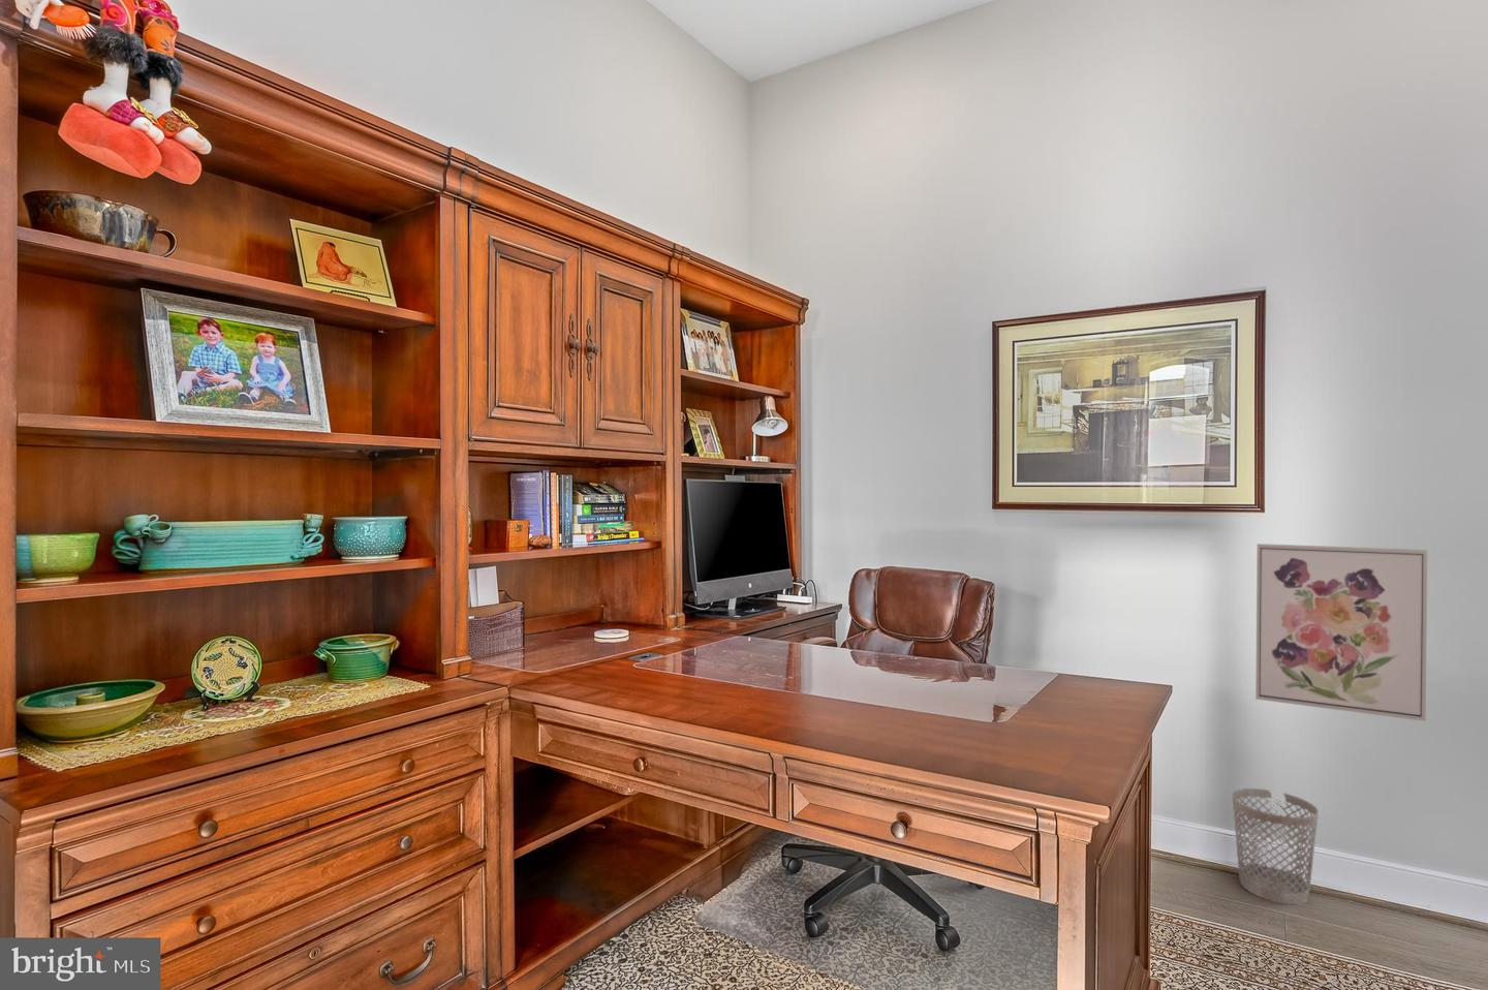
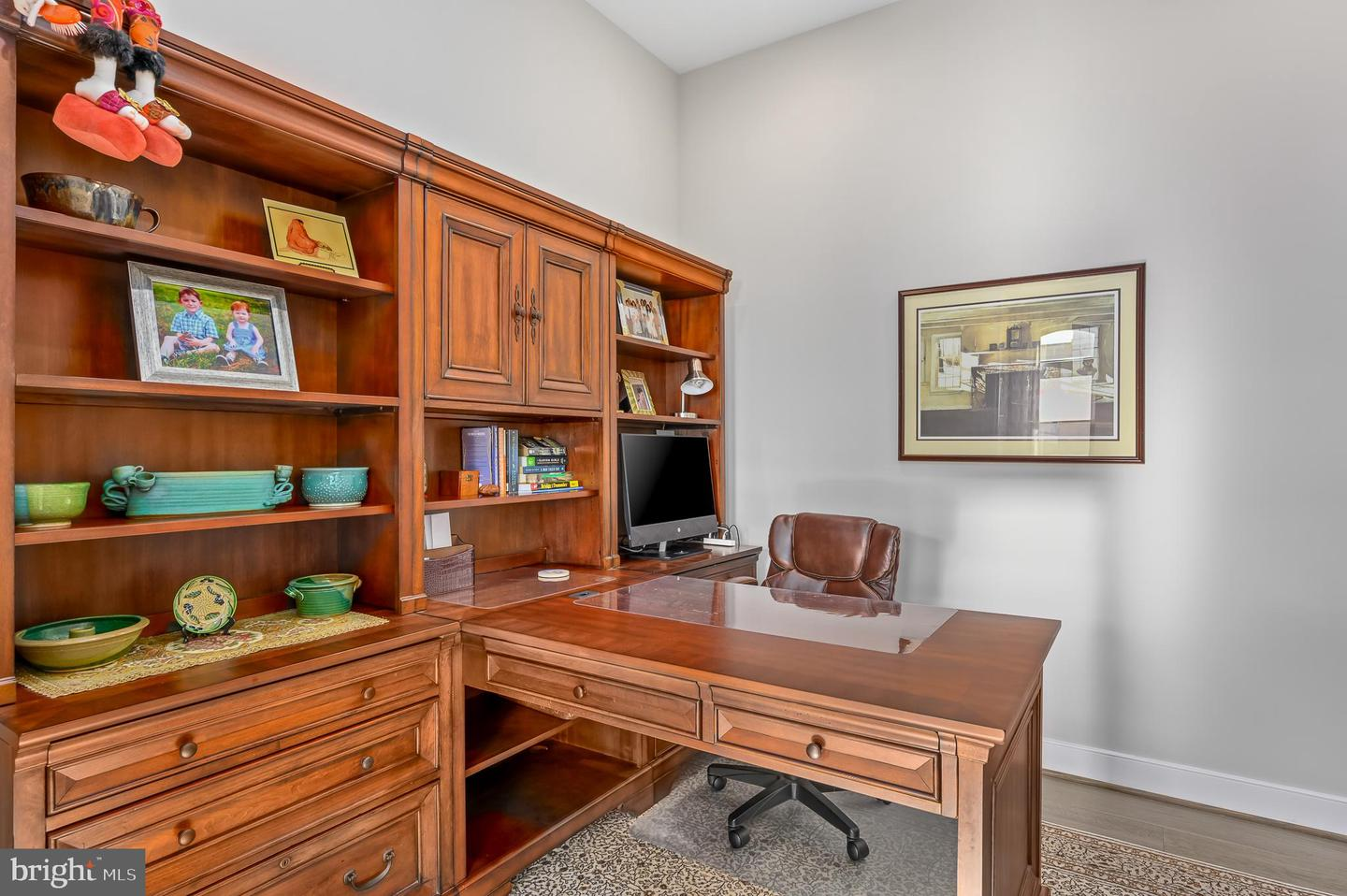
- wall art (1336, 628)
- wastebasket (1273, 846)
